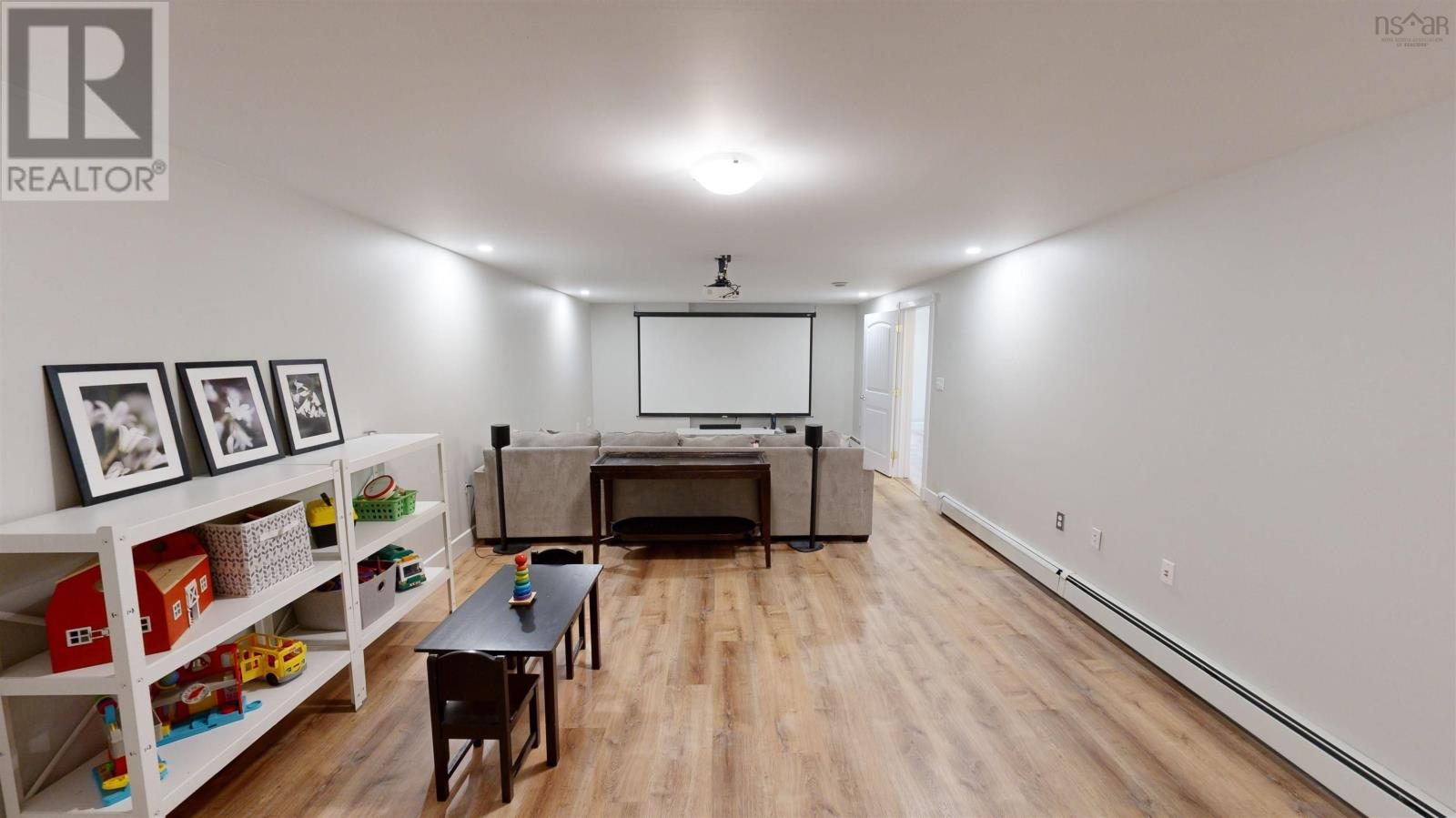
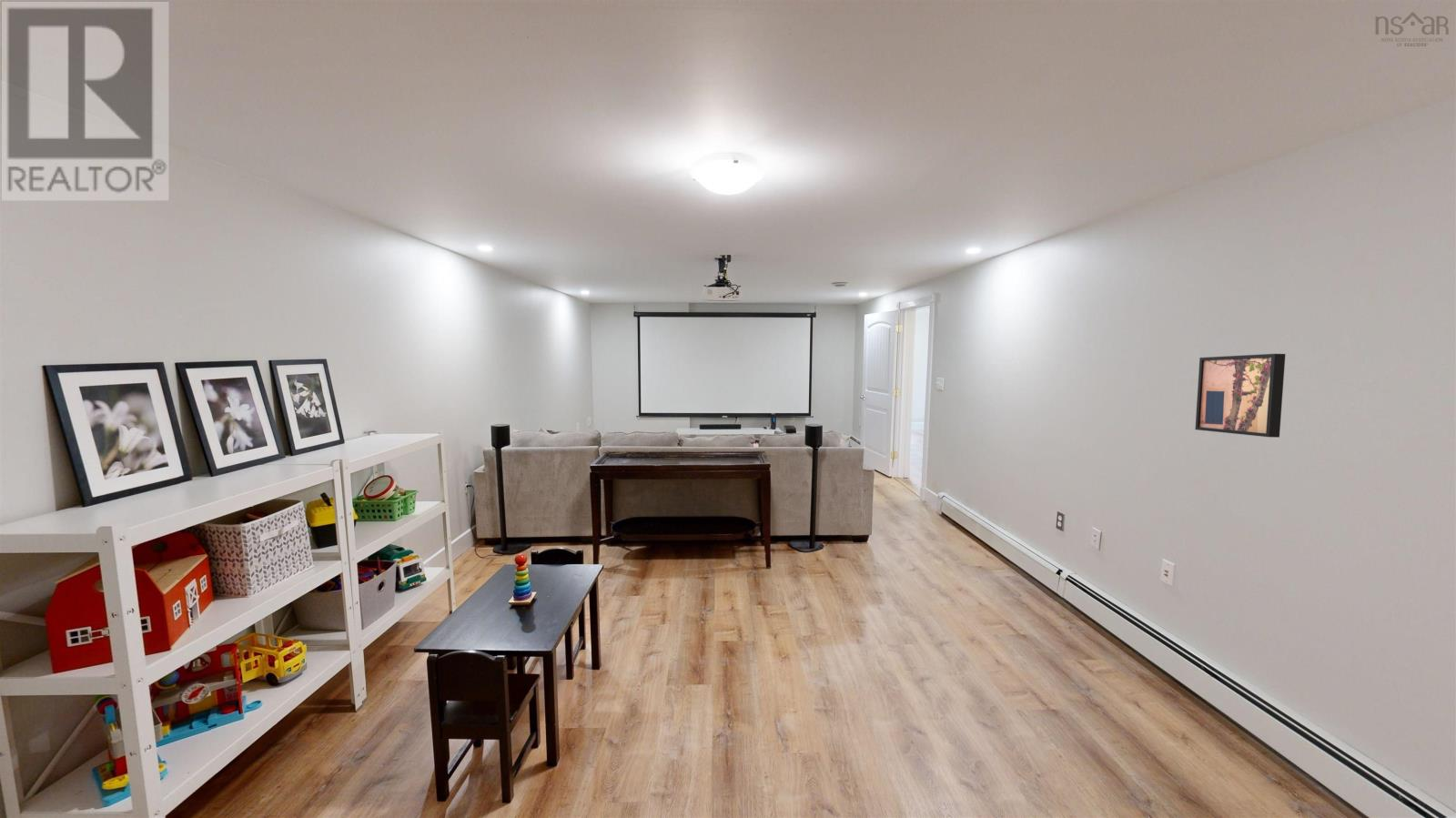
+ wall art (1237, 394)
